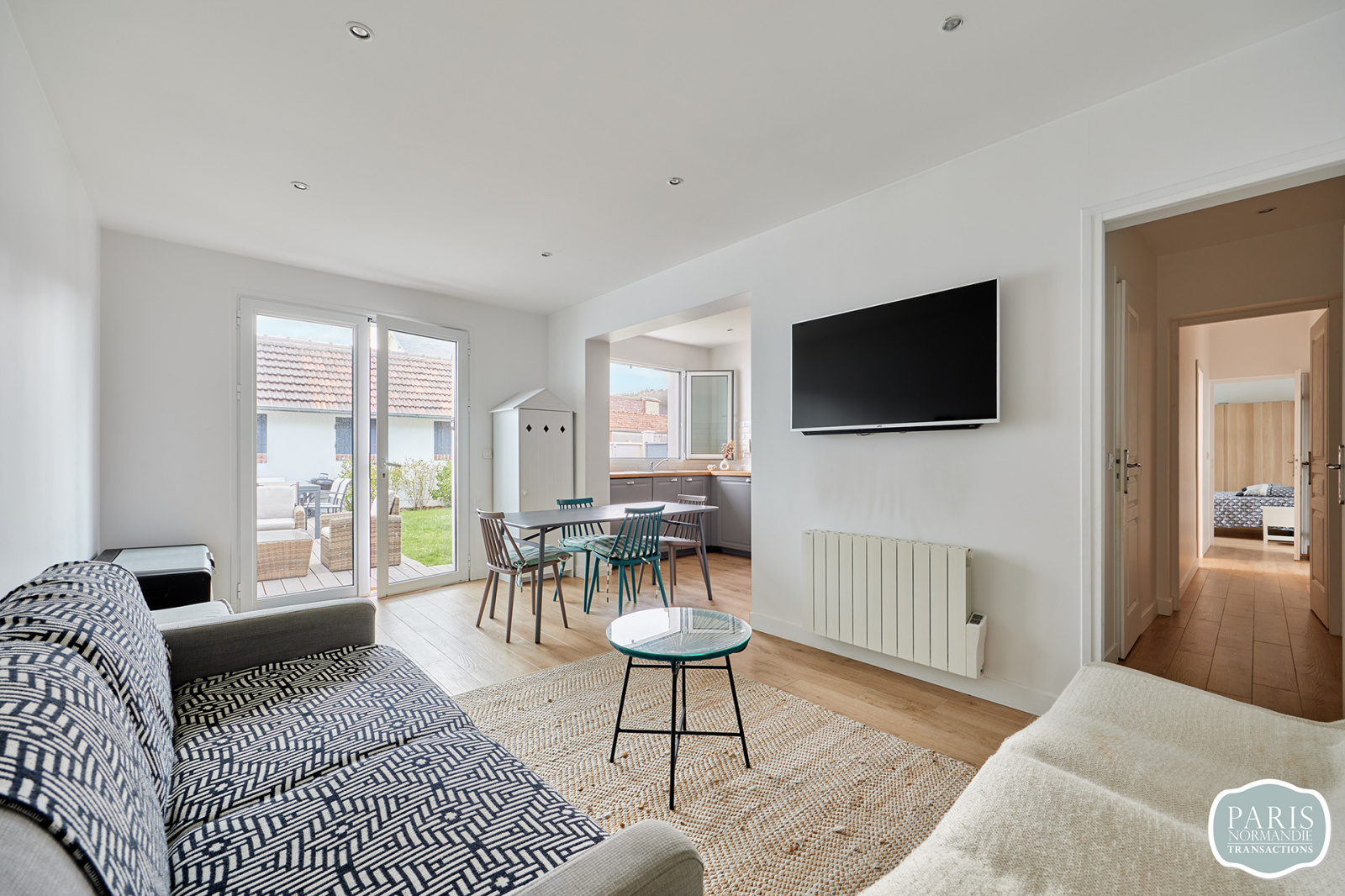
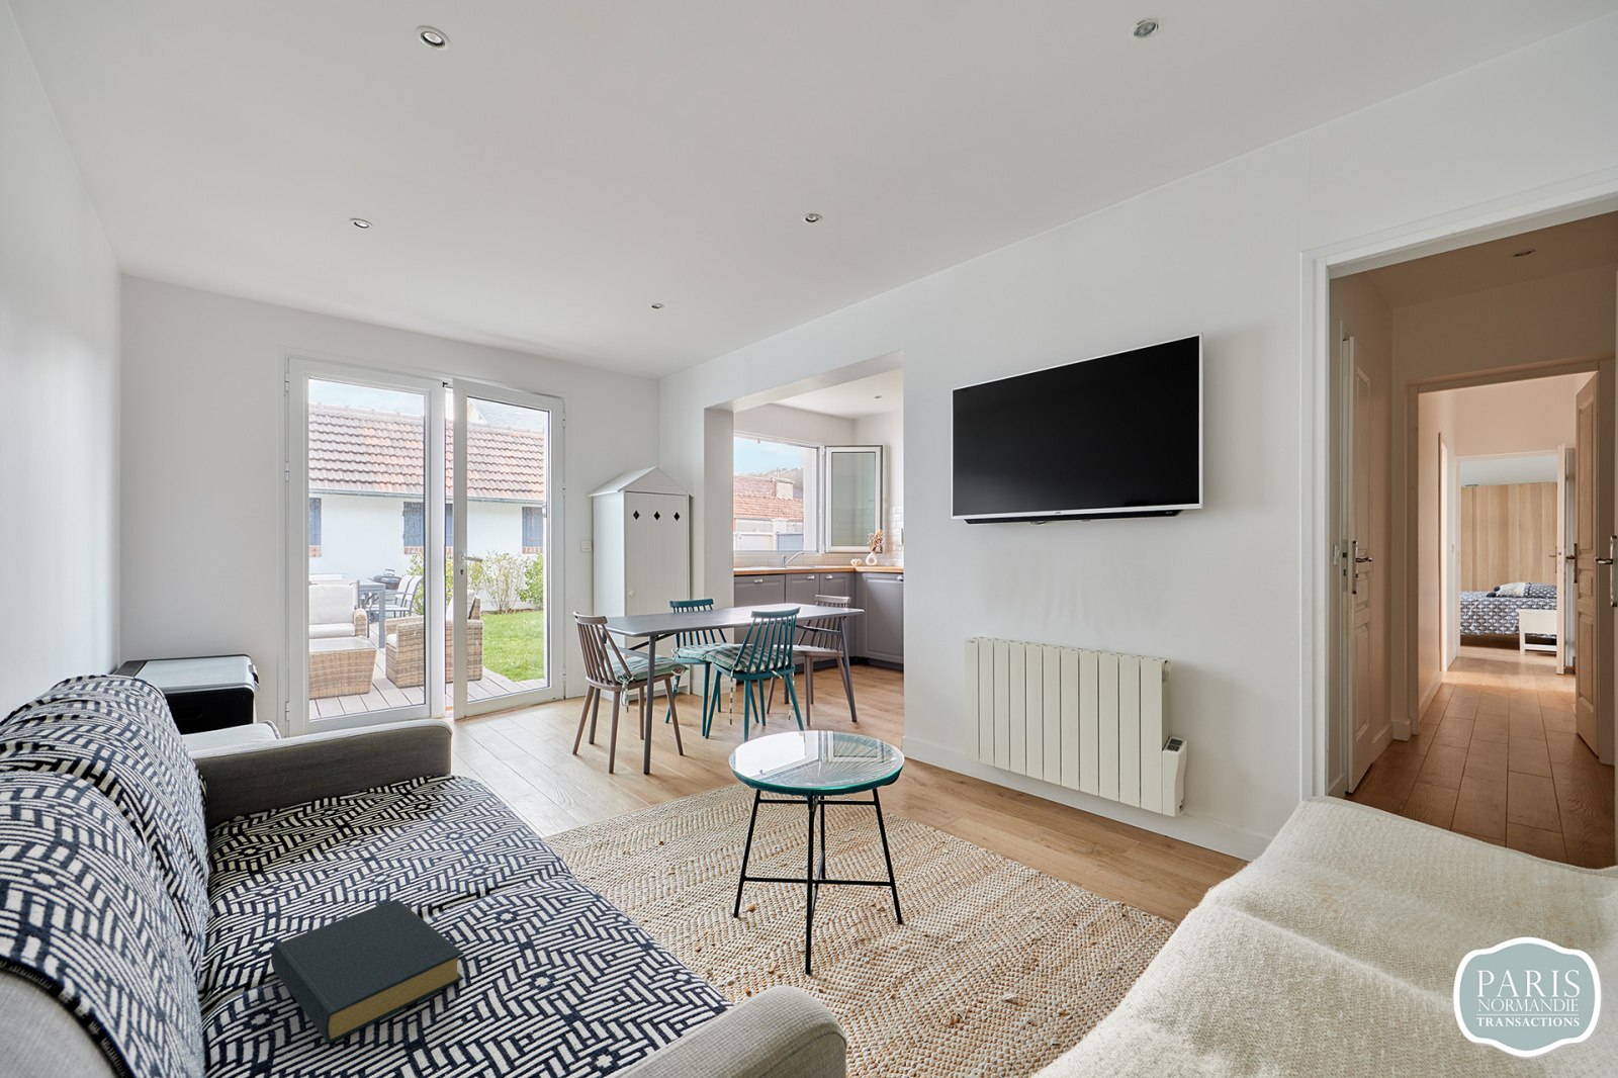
+ hardback book (366, 961)
